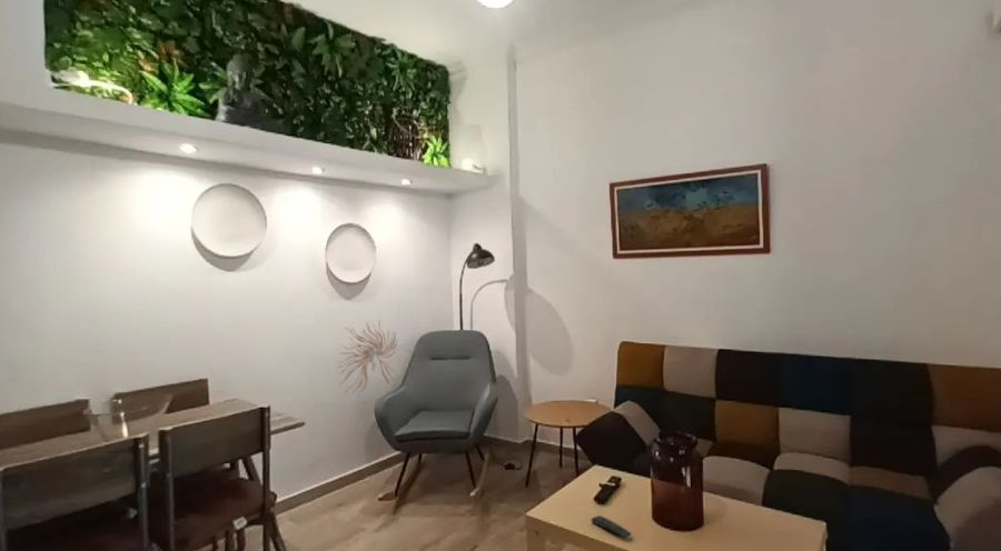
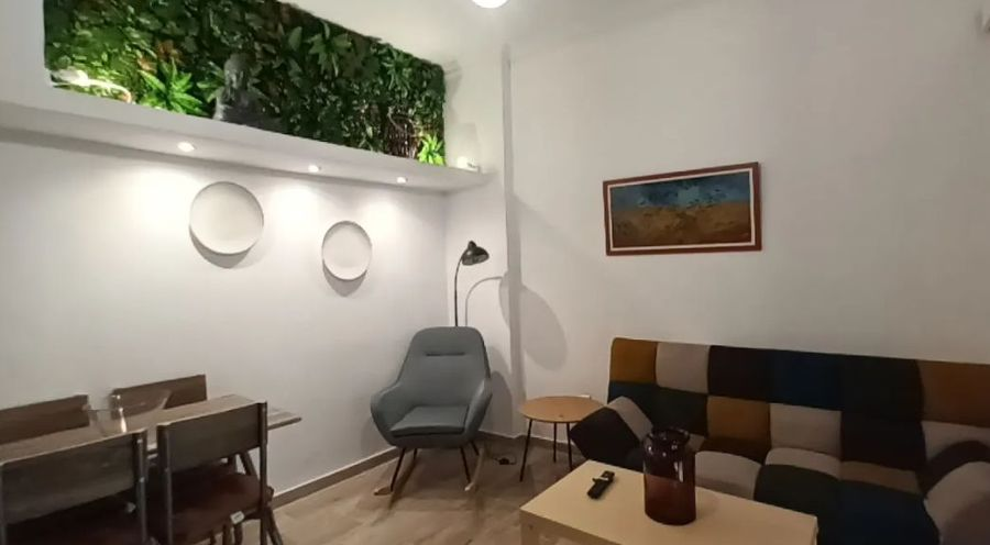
- wall sculpture (369, 357)
- remote control (612, 527)
